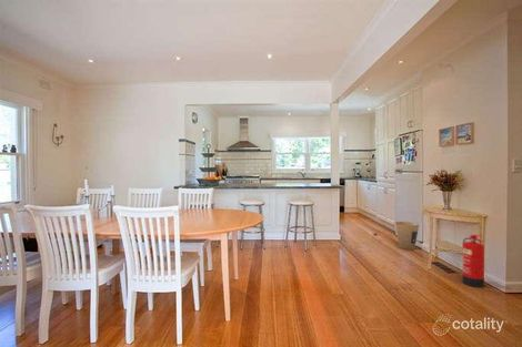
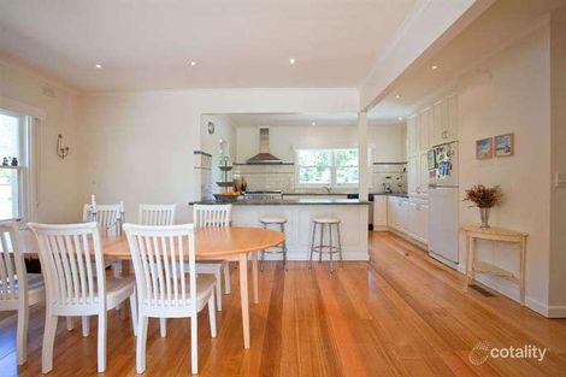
- fire extinguisher (472, 257)
- trash can (406, 235)
